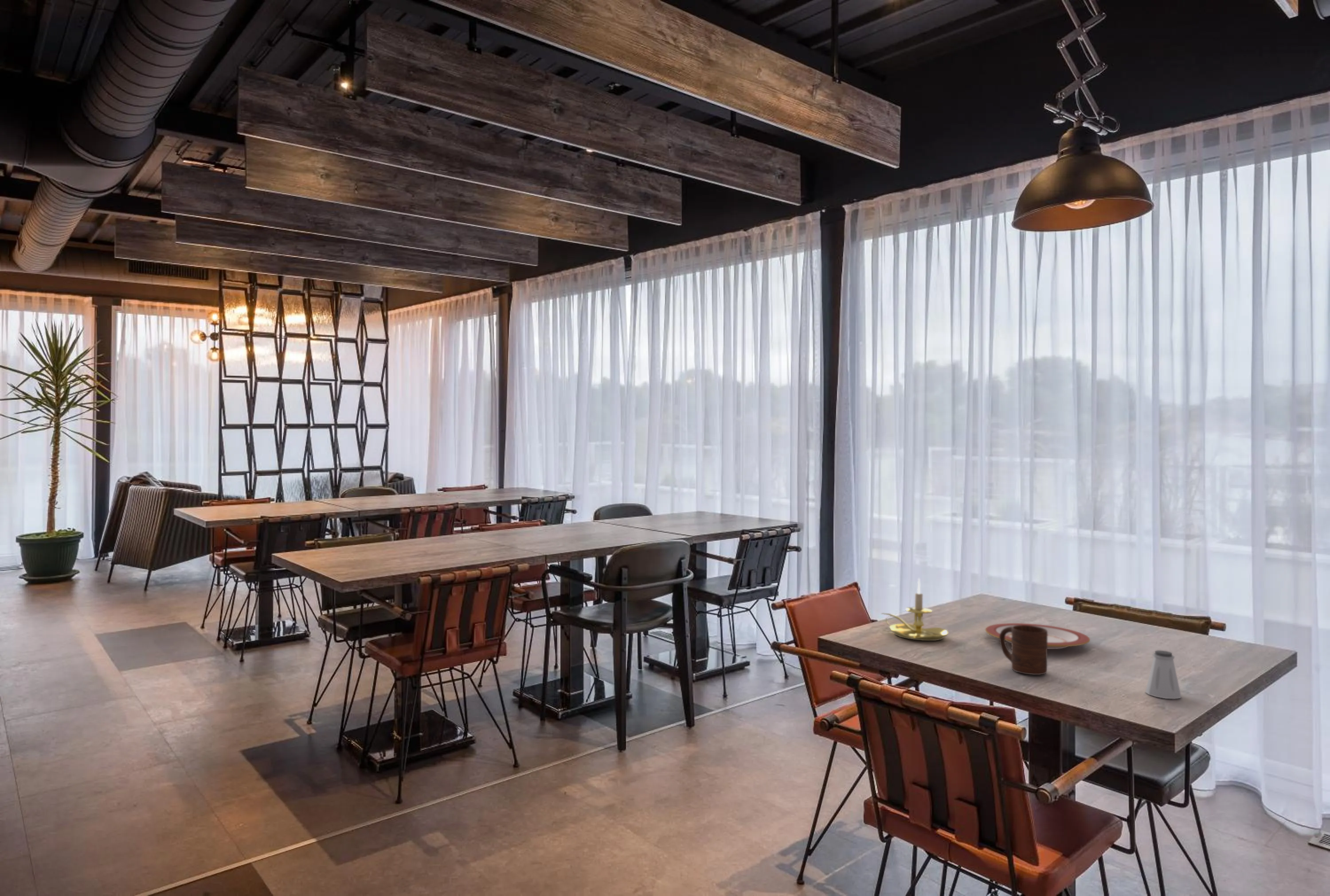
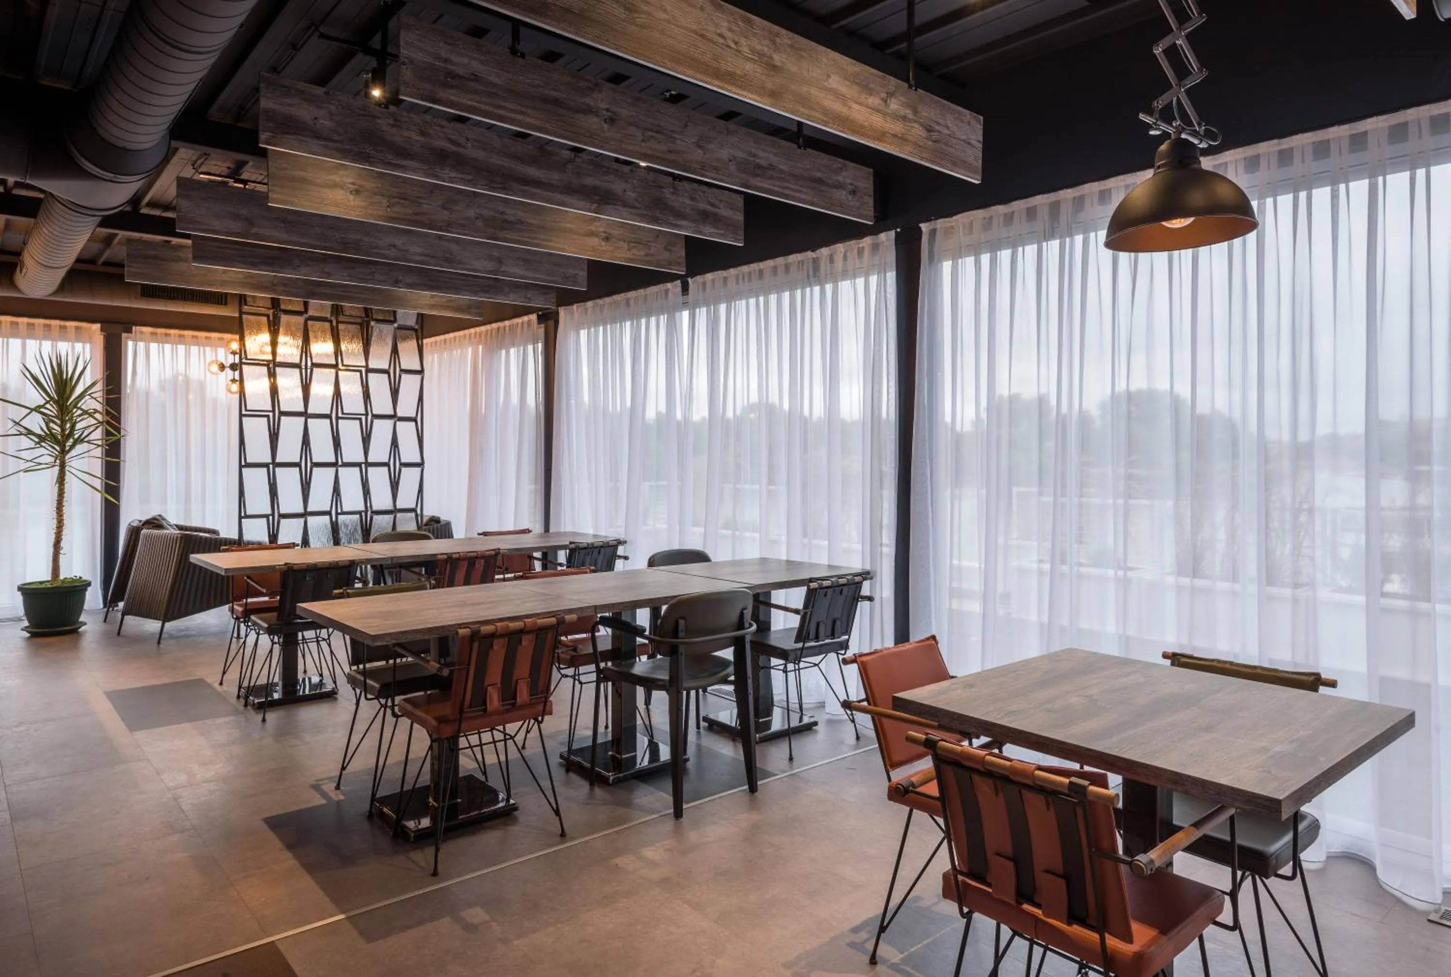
- candle holder (914, 607)
- plate (1038, 627)
- saltshaker (1163, 673)
- cup (1023, 649)
